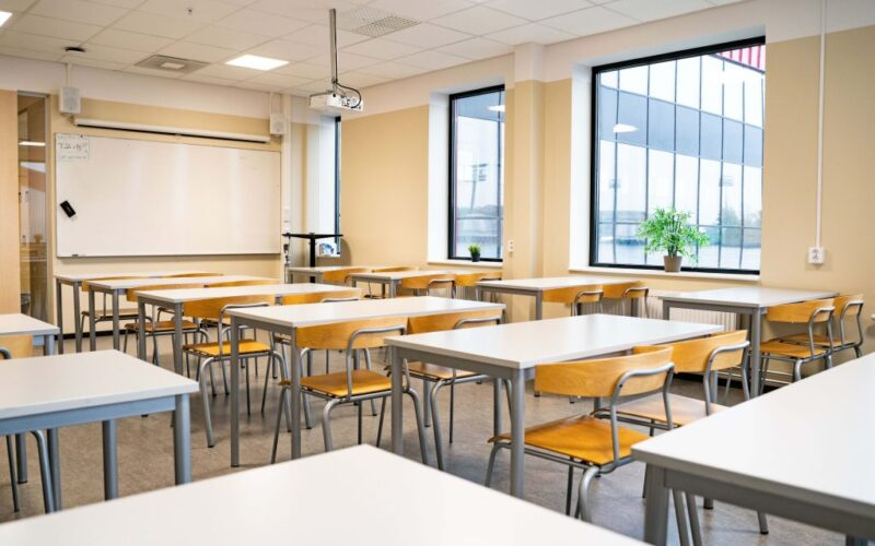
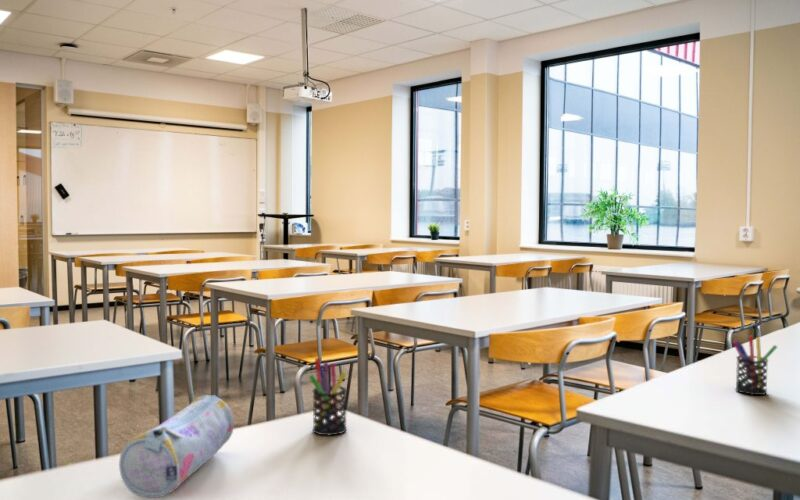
+ pencil case (181, 441)
+ pen holder (755, 363)
+ pen holder (325, 395)
